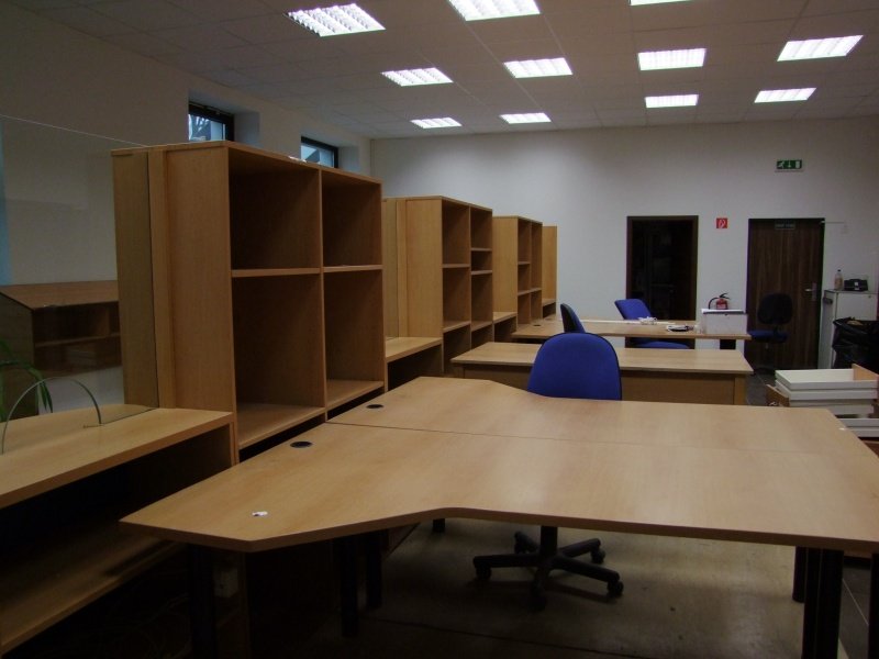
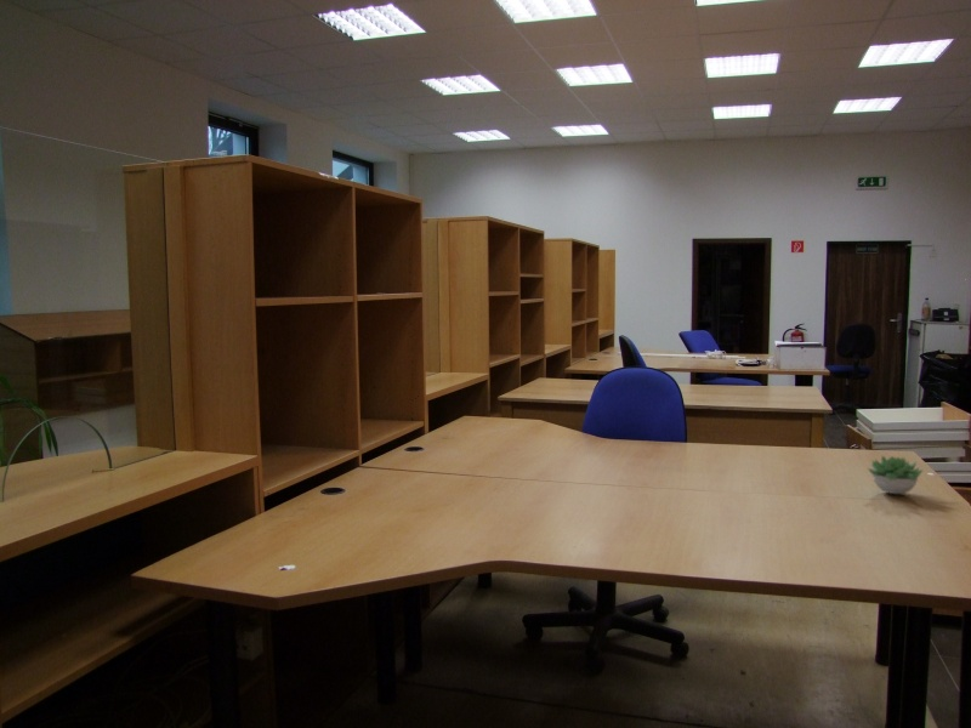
+ succulent plant (895, 476)
